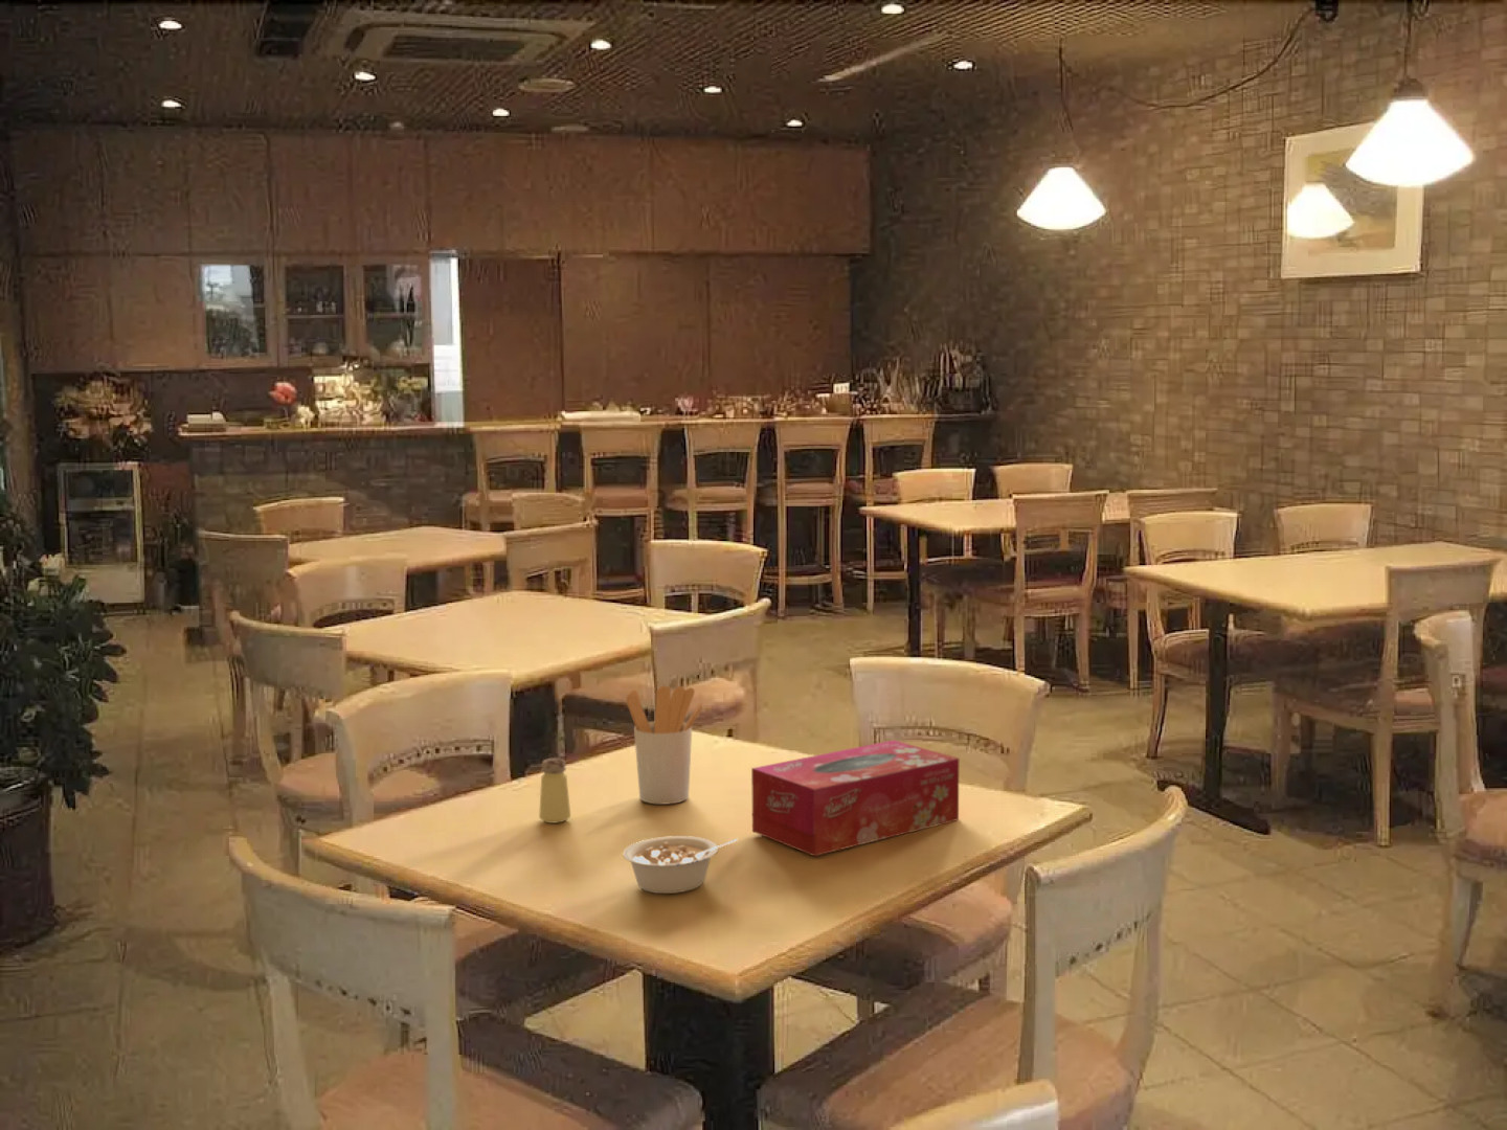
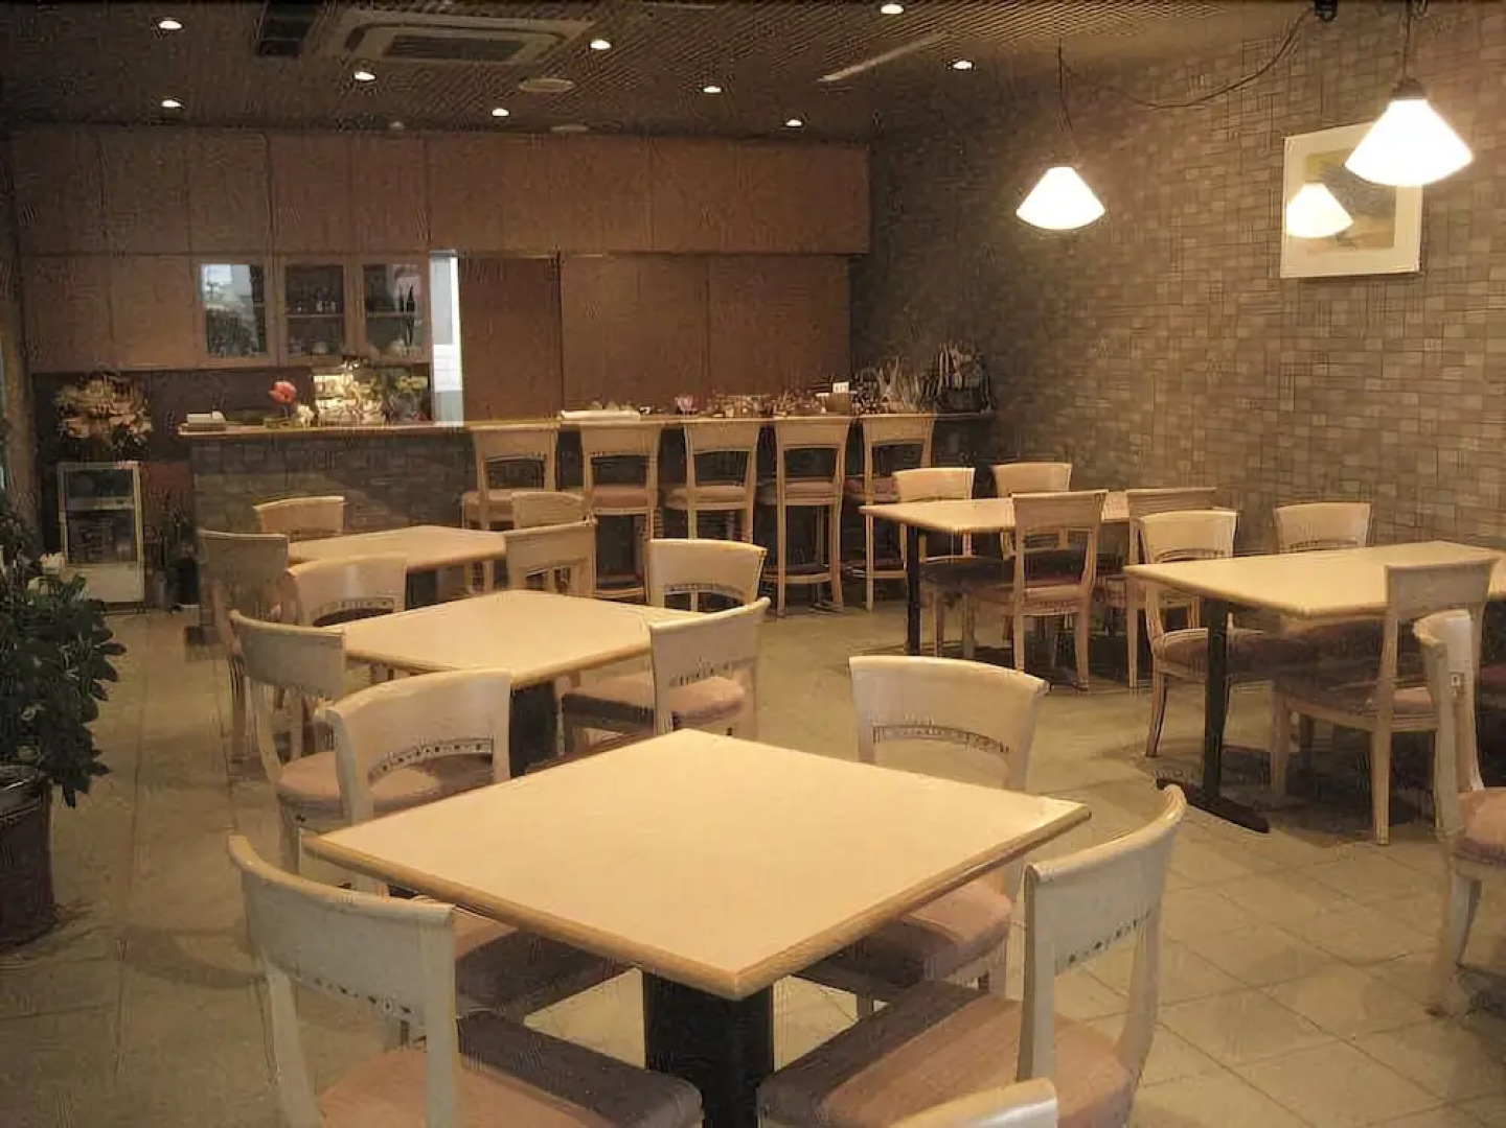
- legume (674, 862)
- utensil holder (667, 741)
- tissue box (856, 794)
- saltshaker (554, 789)
